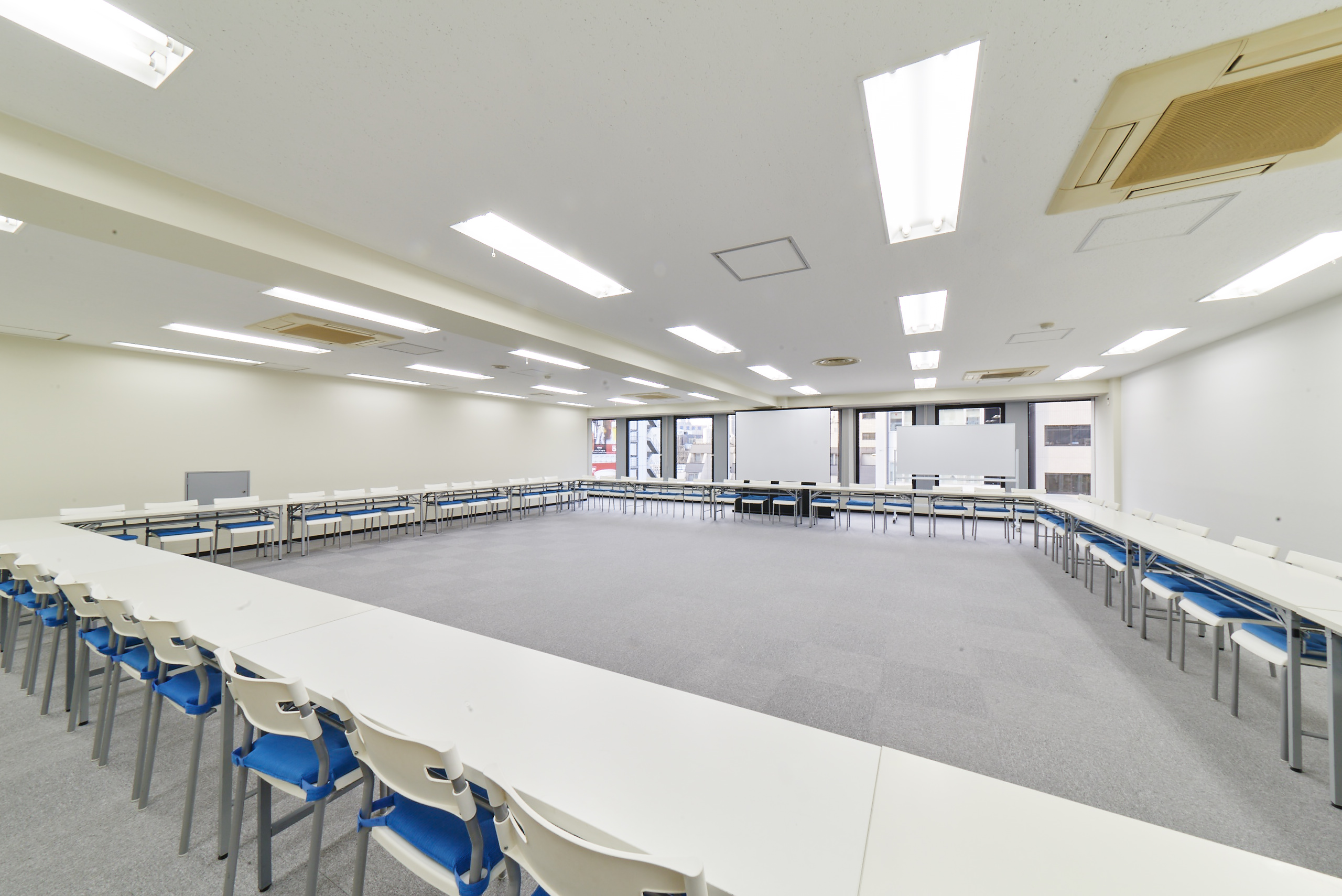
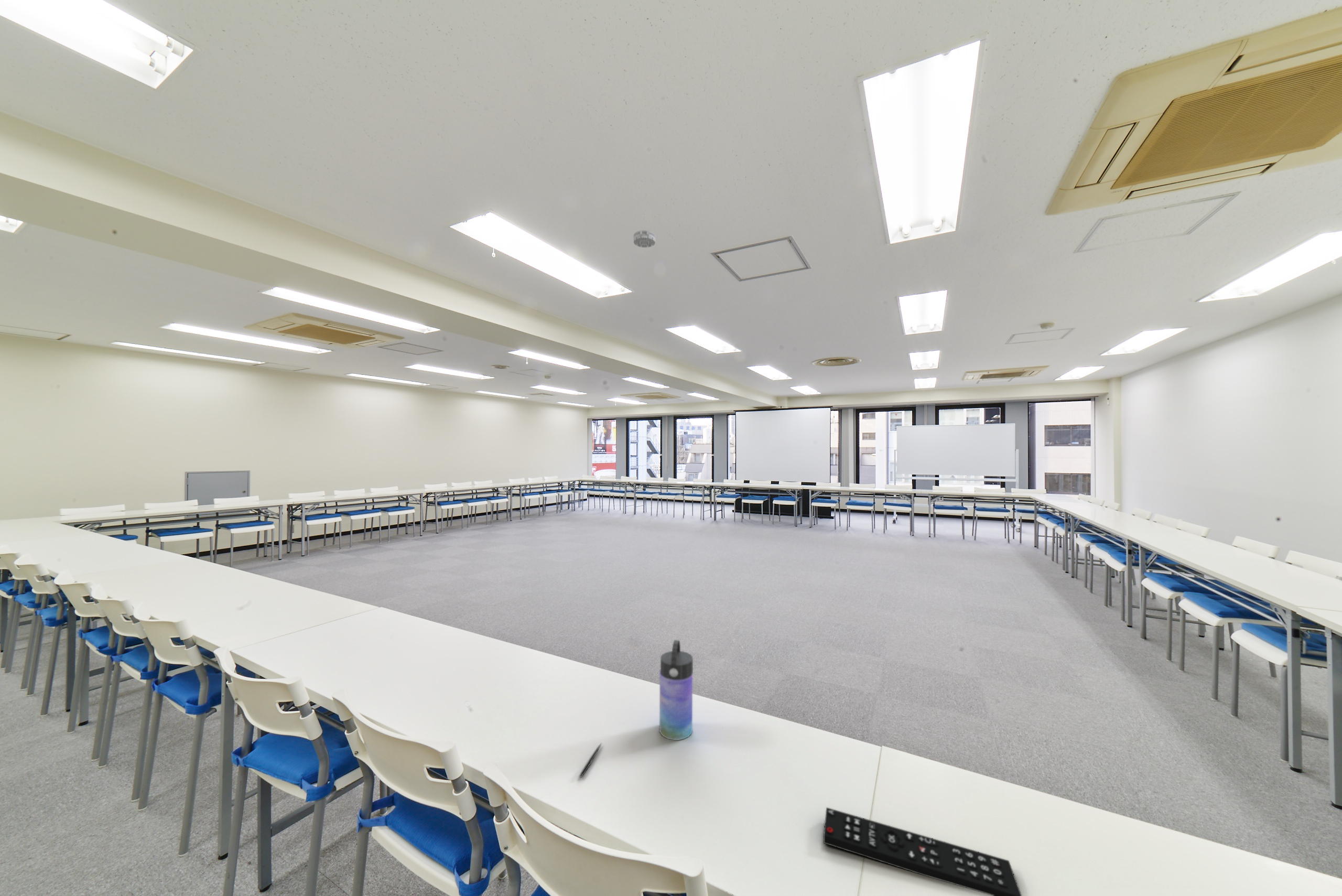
+ pen (592, 758)
+ water bottle (676, 685)
+ remote control (912, 850)
+ smoke detector (644, 238)
